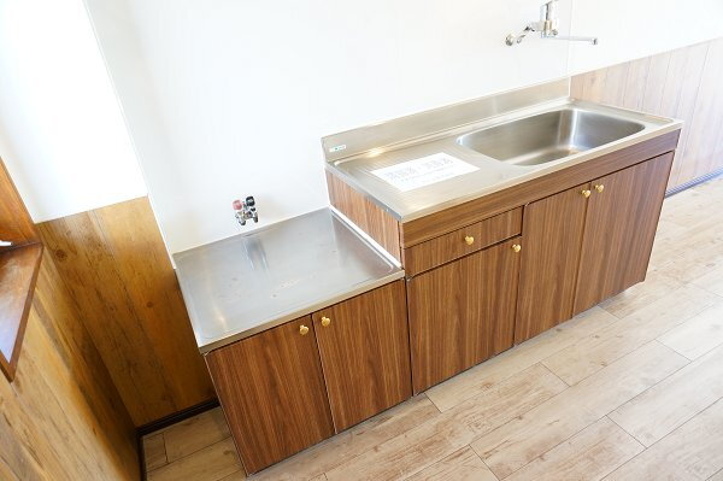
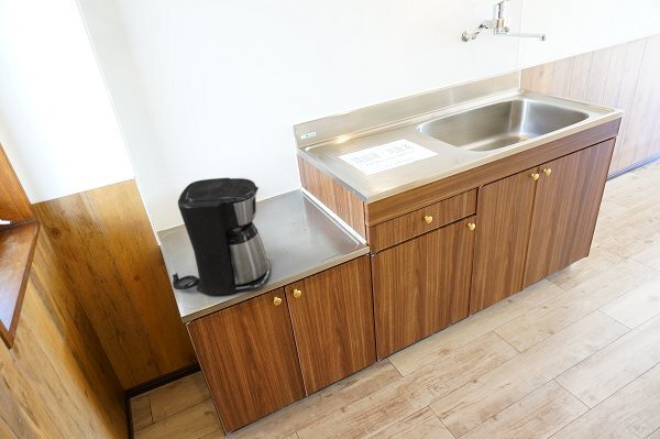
+ coffee maker (217, 231)
